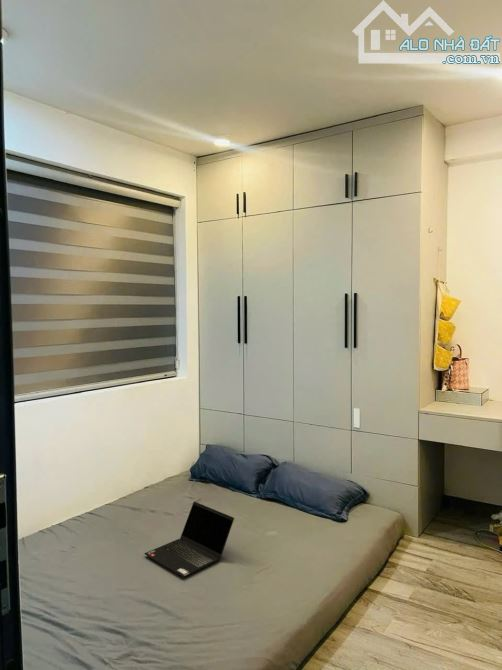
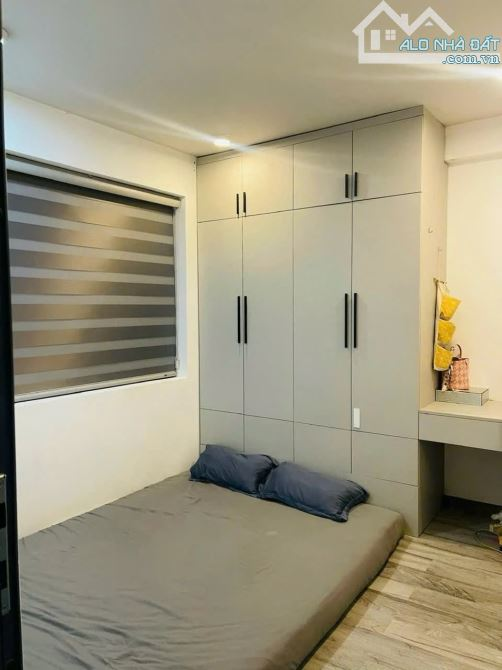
- laptop computer (189, 536)
